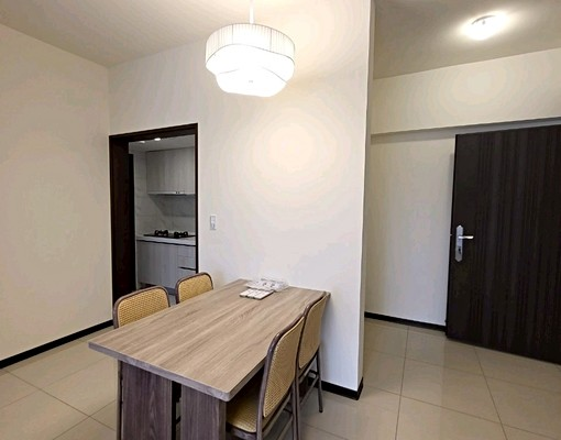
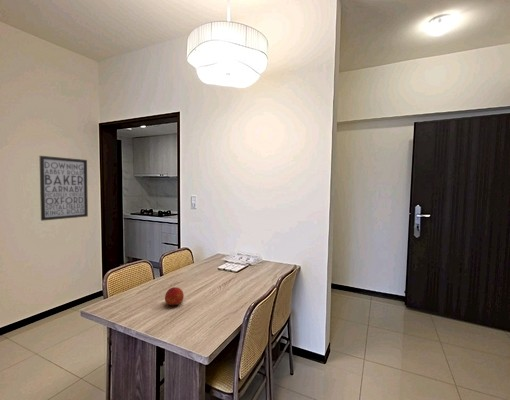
+ wall art (65, 188)
+ fruit (174, 295)
